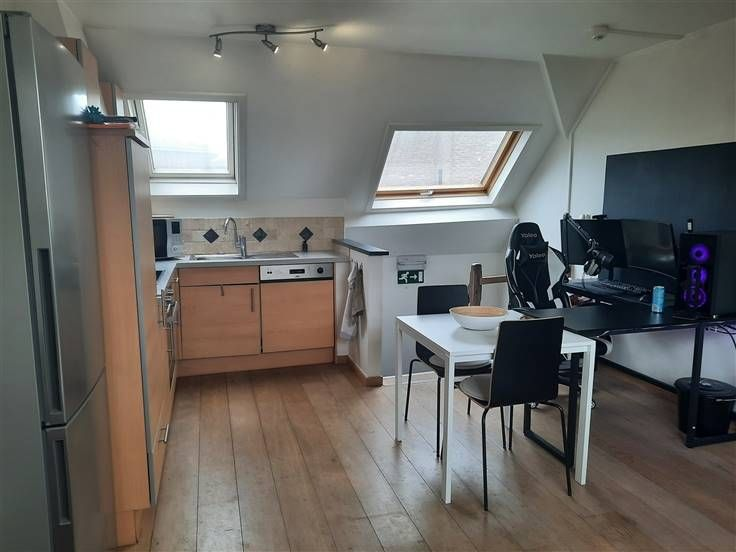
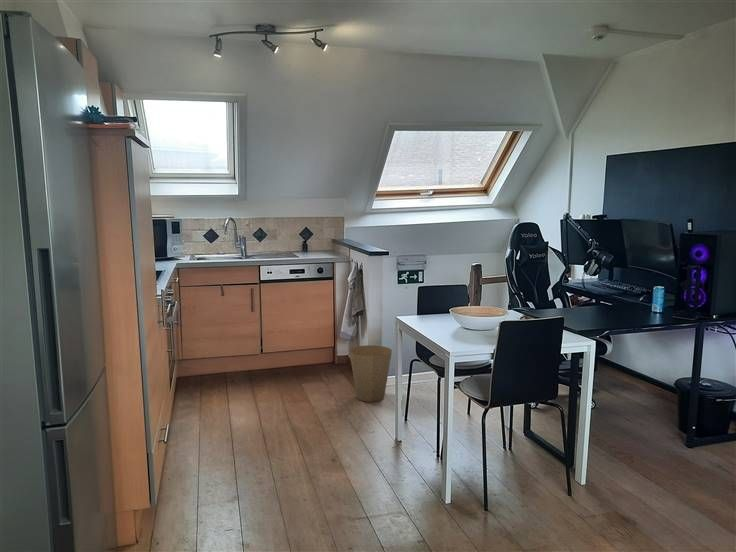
+ trash can (370, 374)
